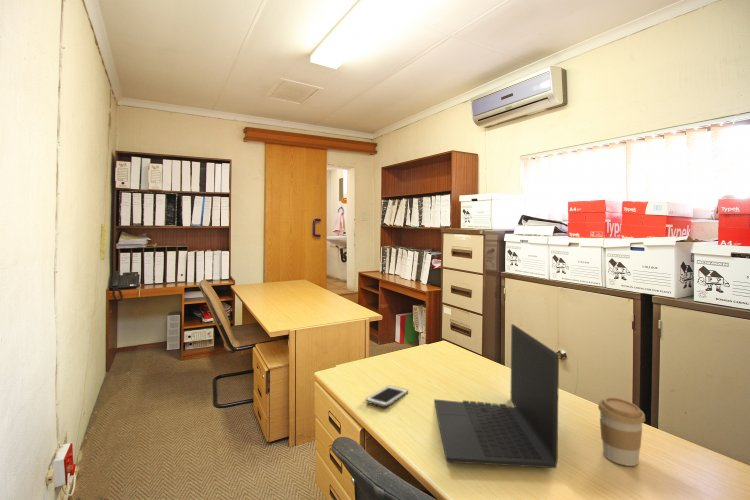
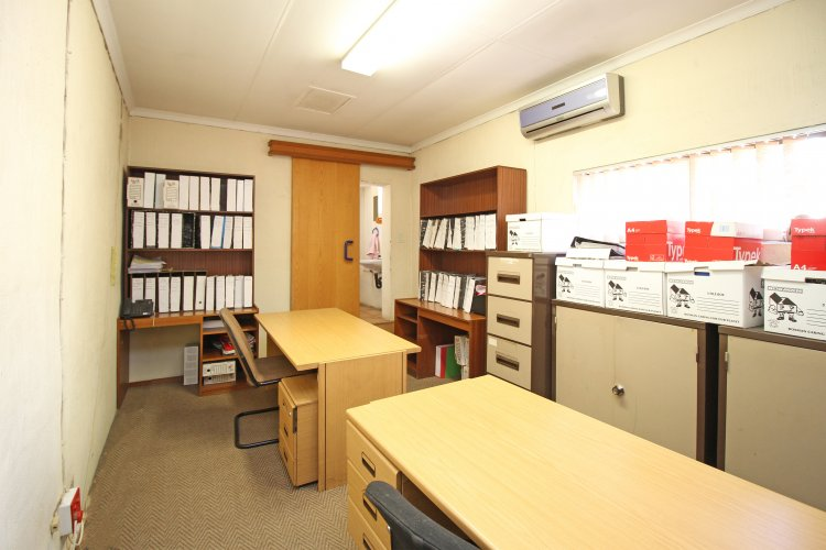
- laptop (485, 402)
- coffee cup (620, 430)
- cell phone (387, 395)
